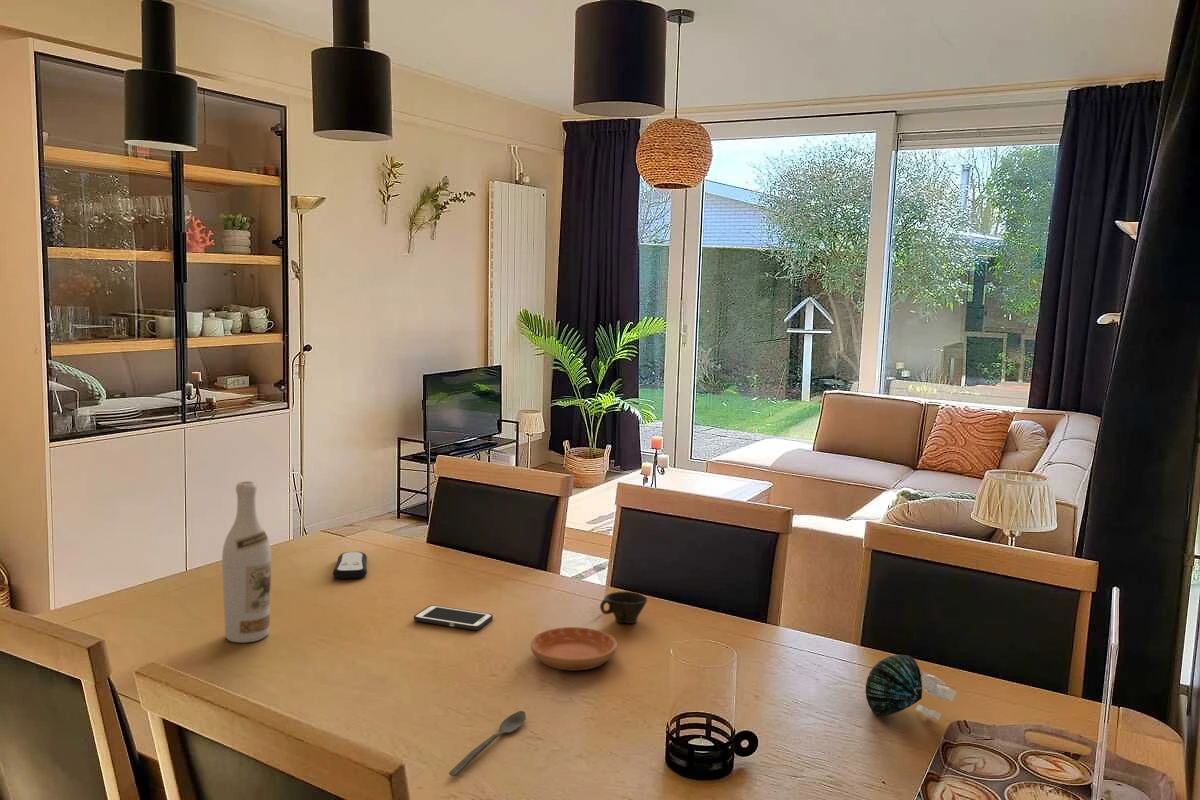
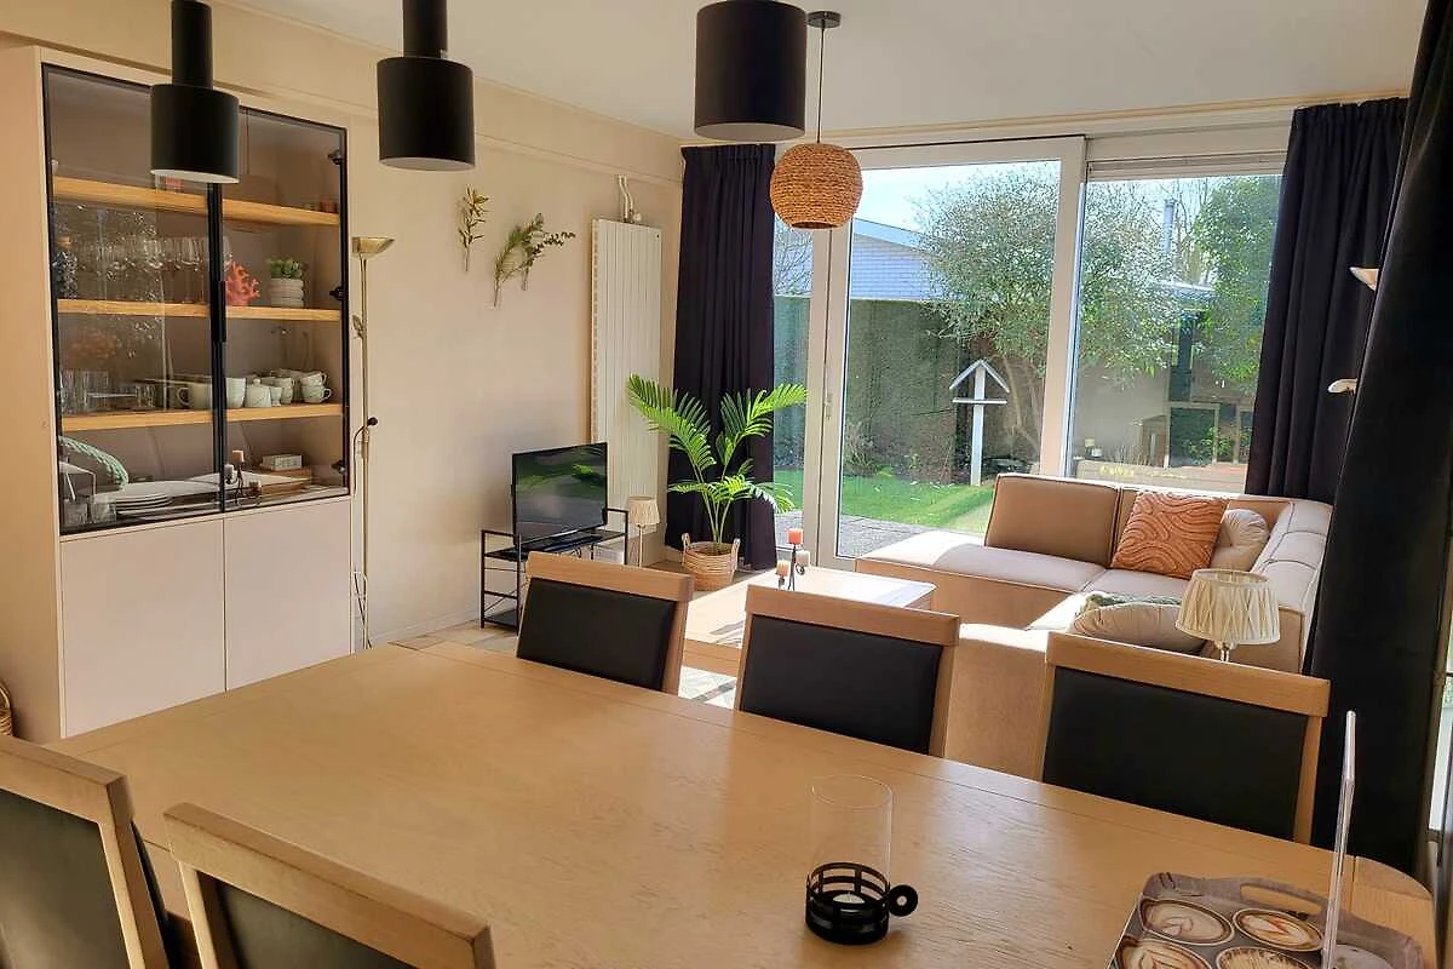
- cup (622, 608)
- decorative egg (908, 686)
- spoon (489, 741)
- saucer (573, 649)
- cell phone (453, 617)
- remote control (351, 564)
- wine bottle (246, 559)
